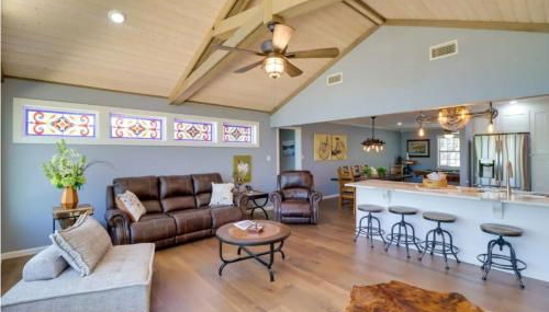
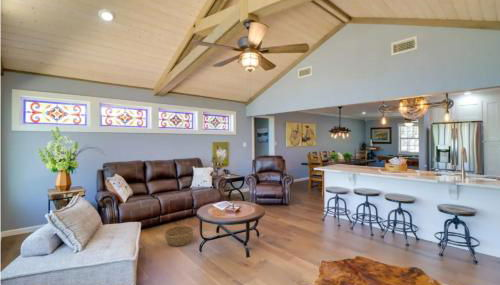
+ basket (179, 236)
